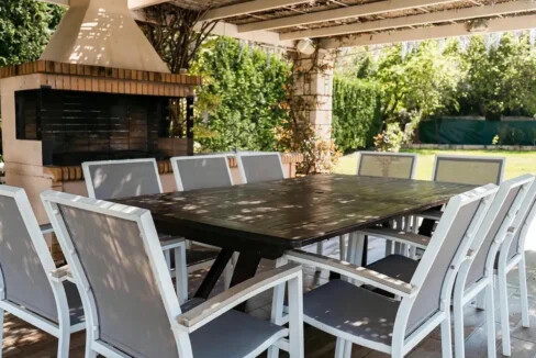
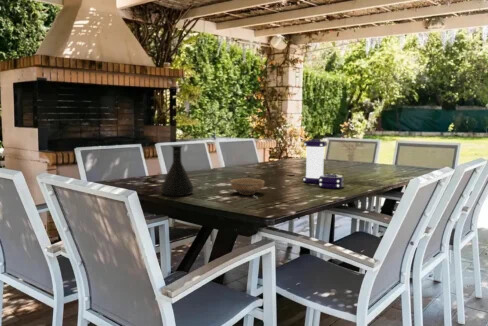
+ lantern (323, 161)
+ bowl (248, 187)
+ pitcher (177, 169)
